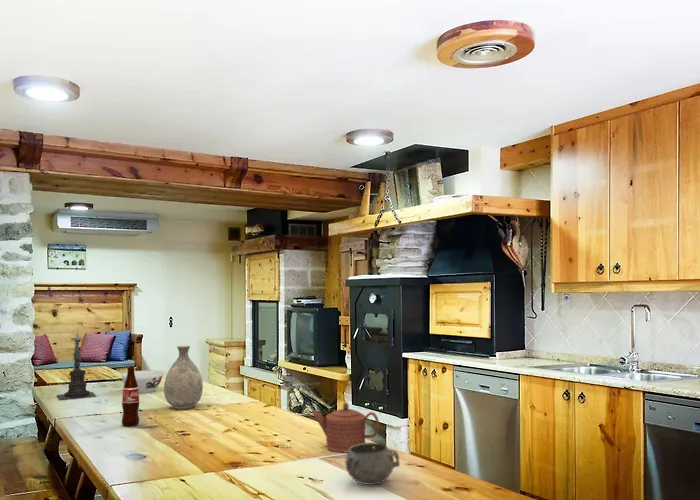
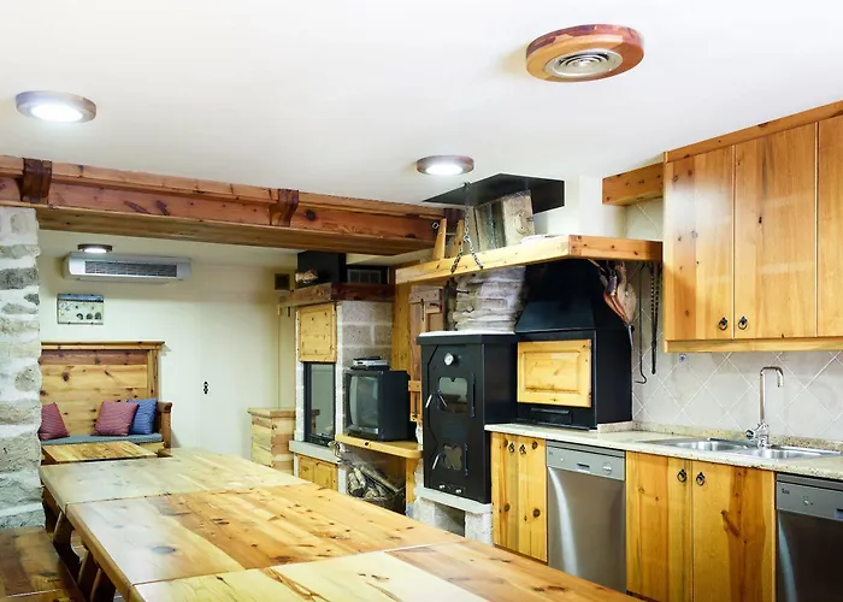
- bottle (130, 395)
- vase (183, 376)
- bowl (142, 382)
- candle holder (76, 362)
- teapot (345, 424)
- decorative bowl (372, 463)
